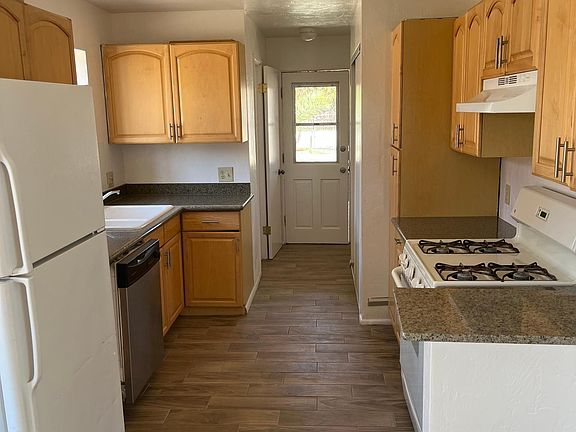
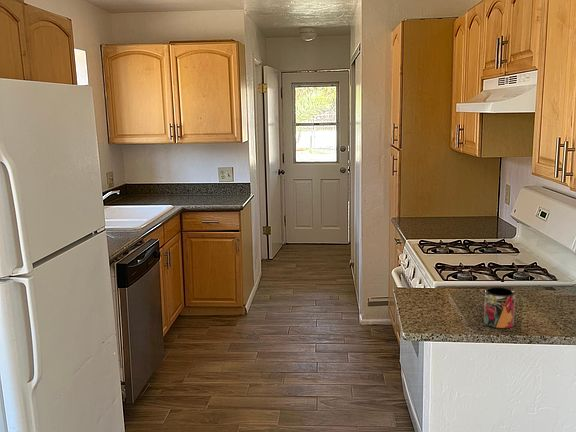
+ mug (501, 305)
